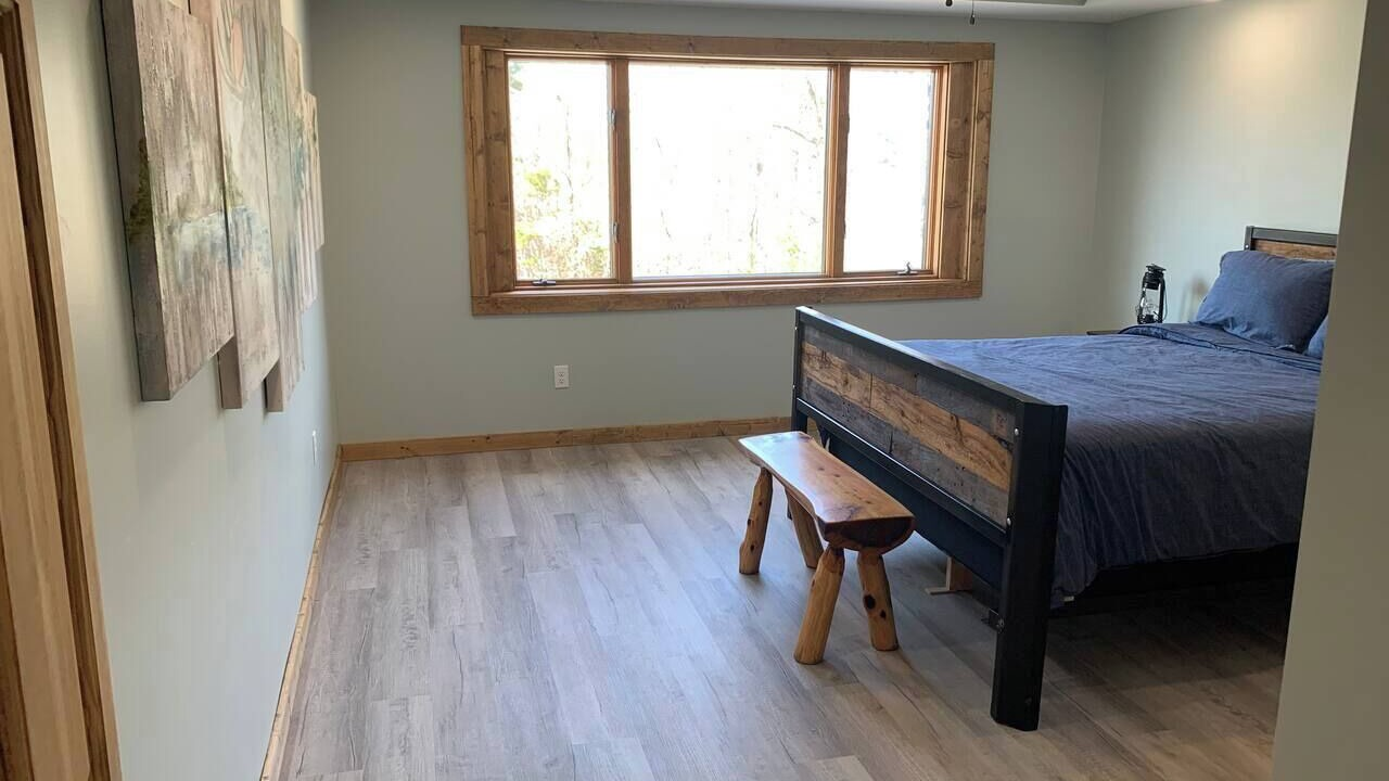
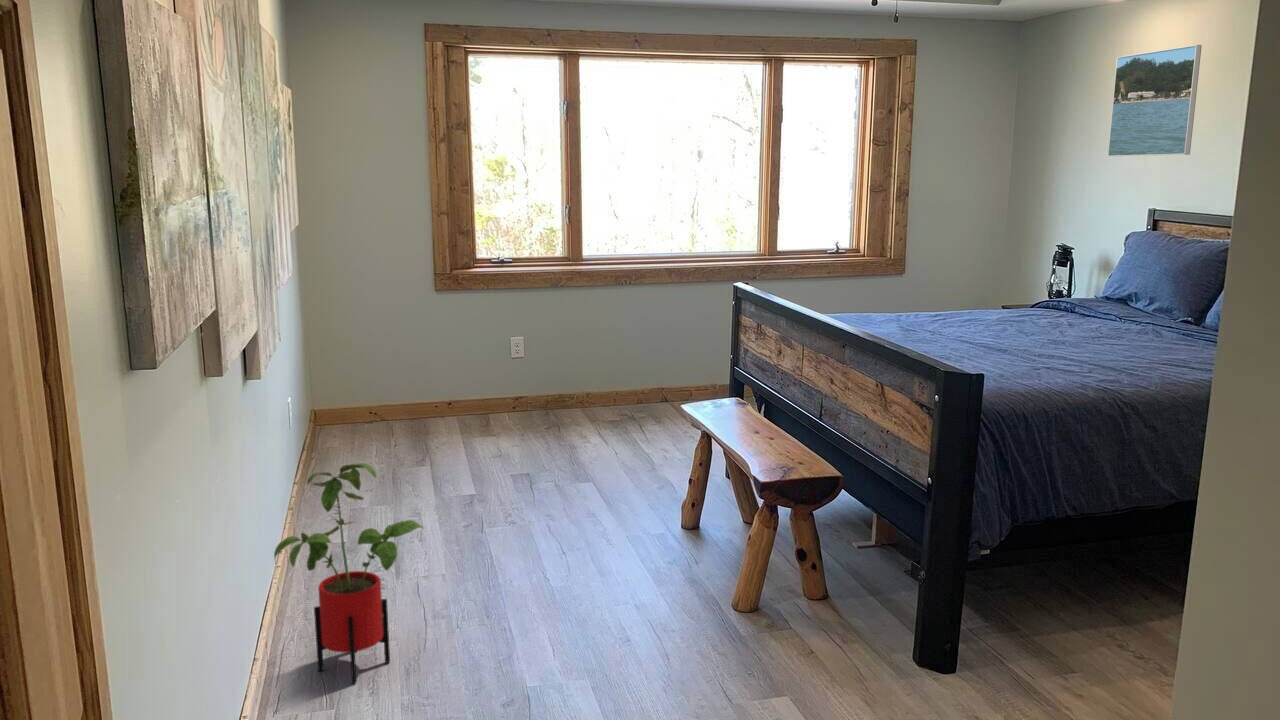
+ house plant (353, 571)
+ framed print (1151, 103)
